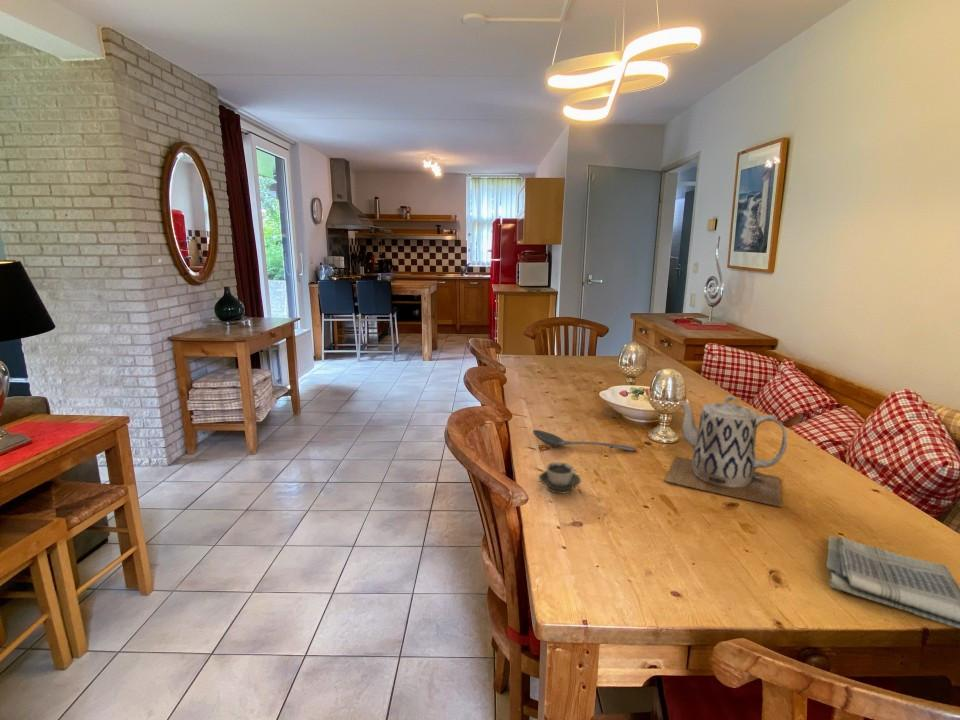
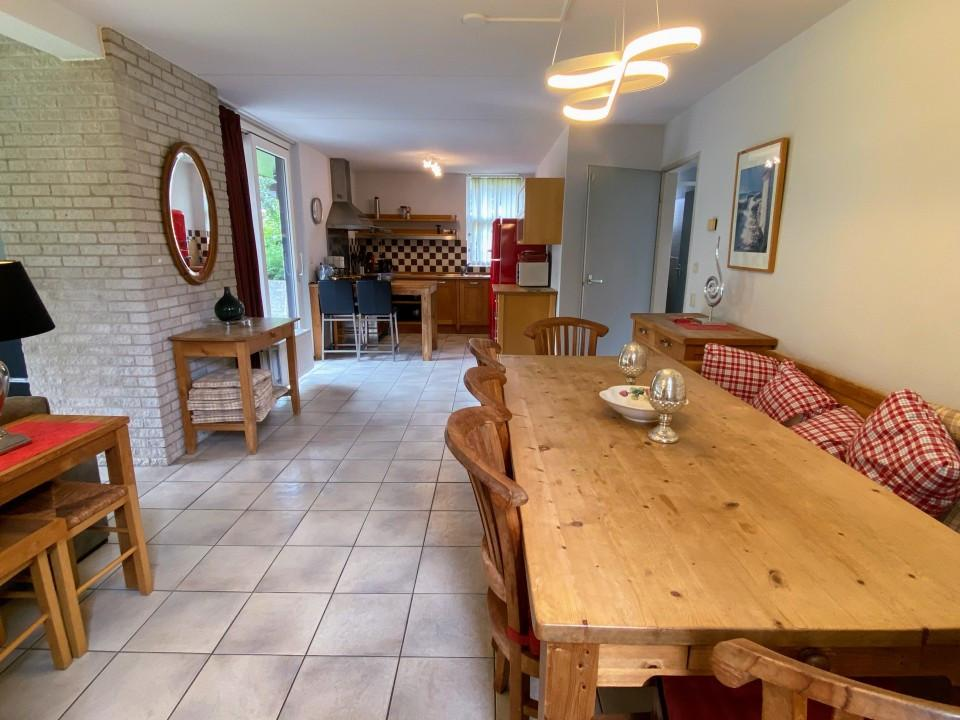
- stirrer (583, 442)
- dish towel (890, 573)
- cup (559, 477)
- teapot (727, 439)
